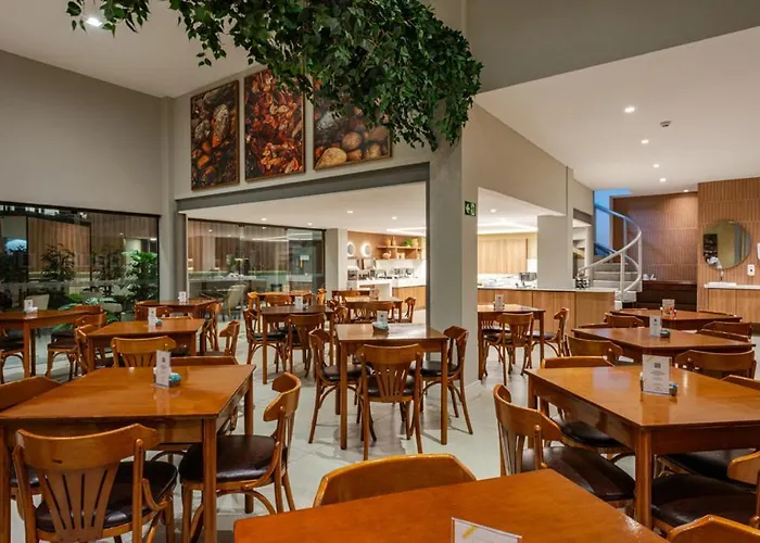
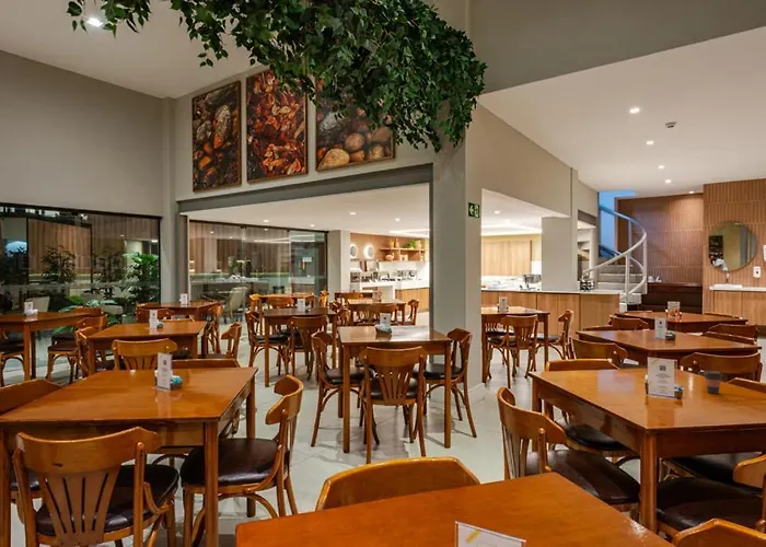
+ coffee cup (712, 382)
